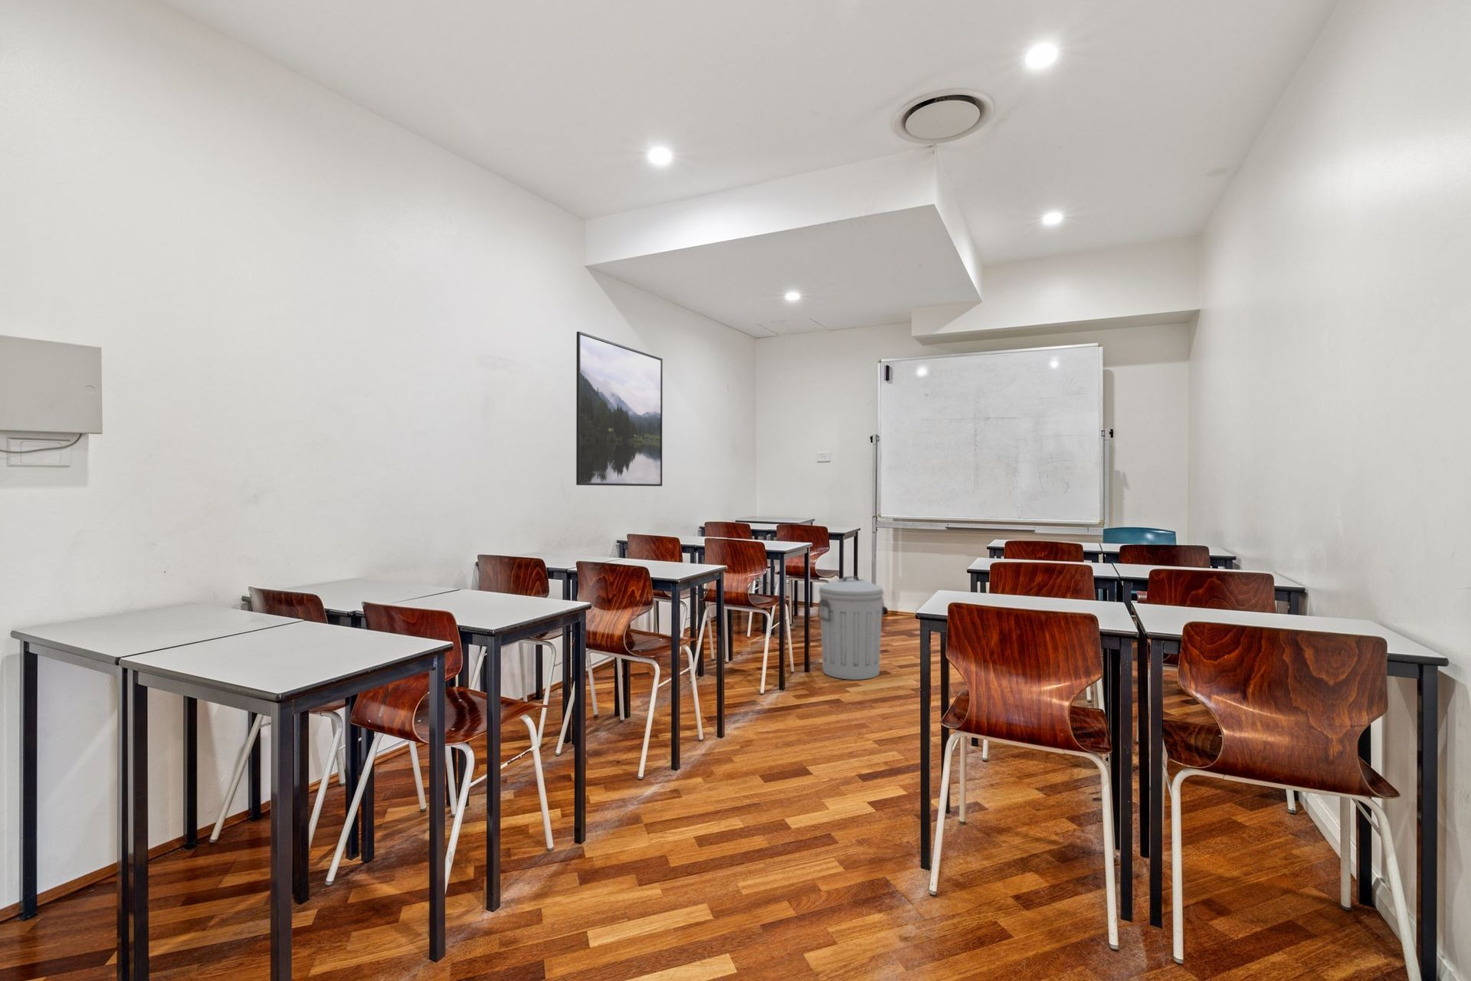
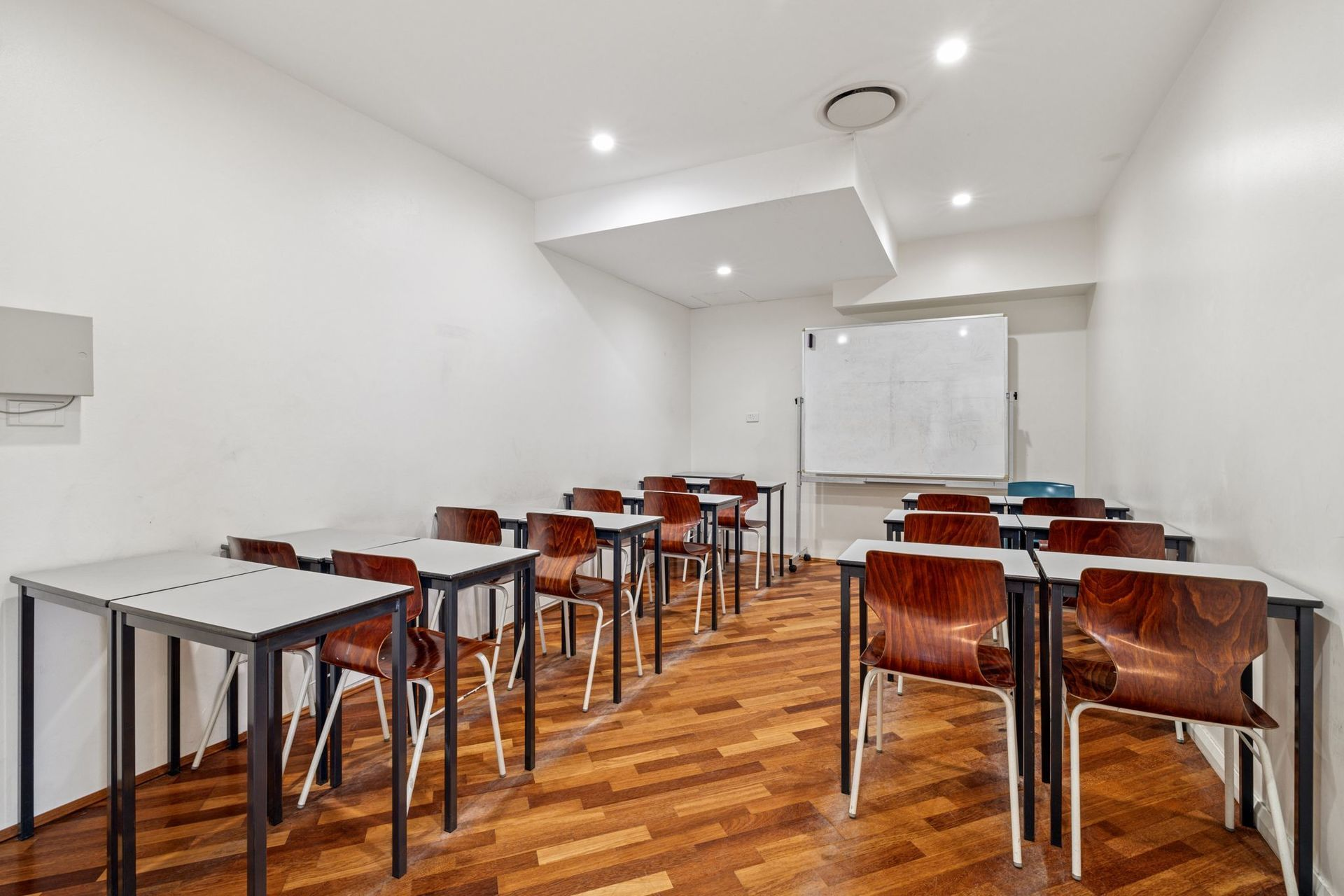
- trash can (850, 624)
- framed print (623, 415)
